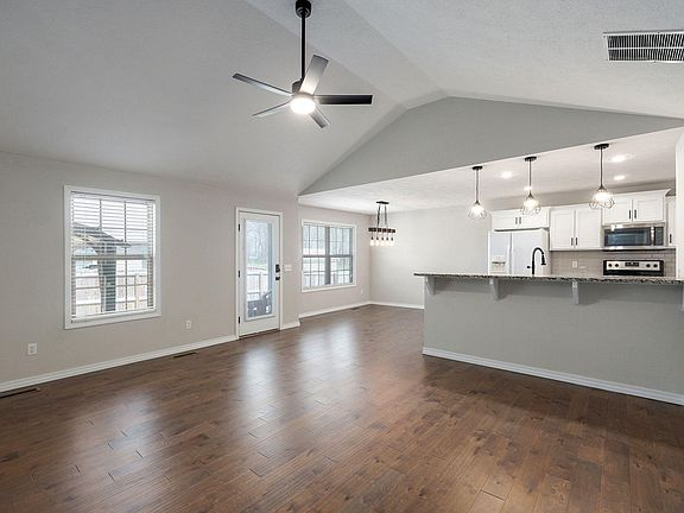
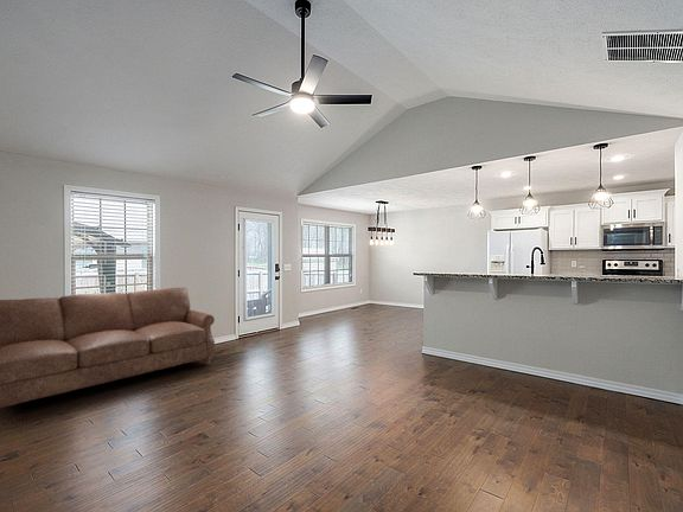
+ sofa (104, 337)
